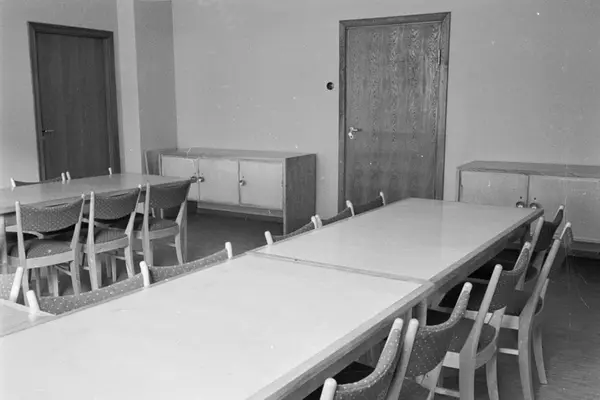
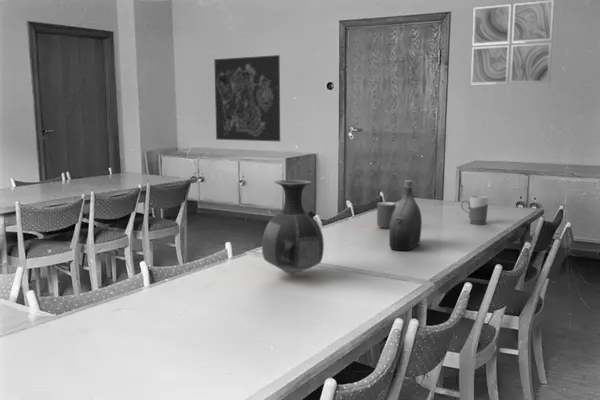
+ vase (293, 228)
+ mug (474, 209)
+ cup (387, 214)
+ water jug (406, 213)
+ map (245, 99)
+ wall art (512, 45)
